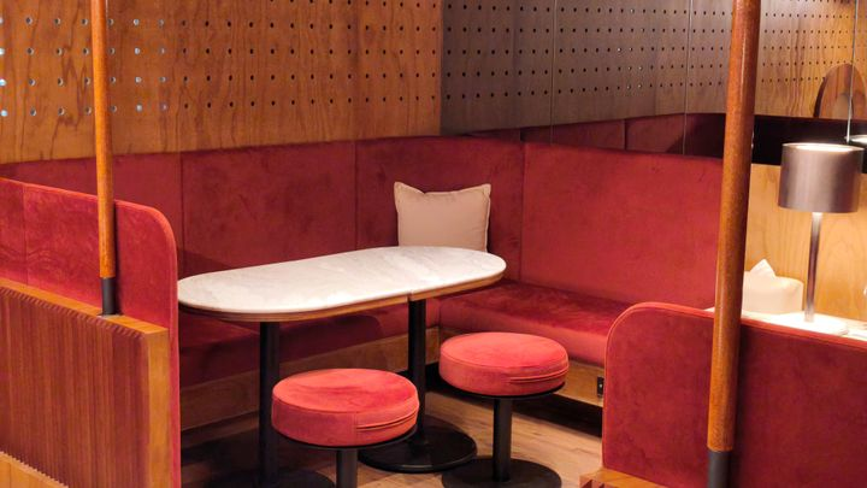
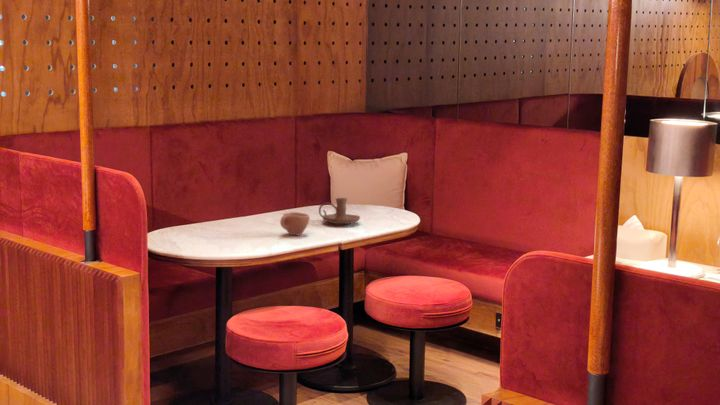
+ candle holder (337, 210)
+ cup (293, 224)
